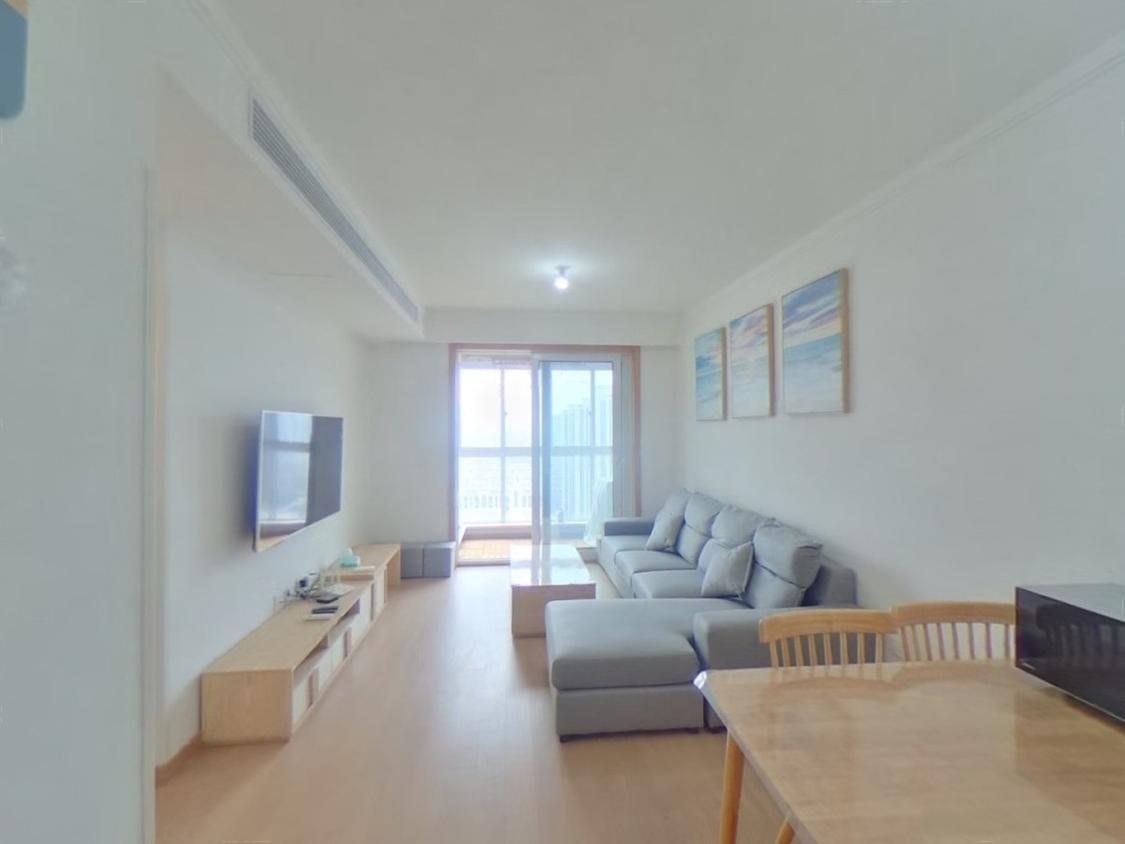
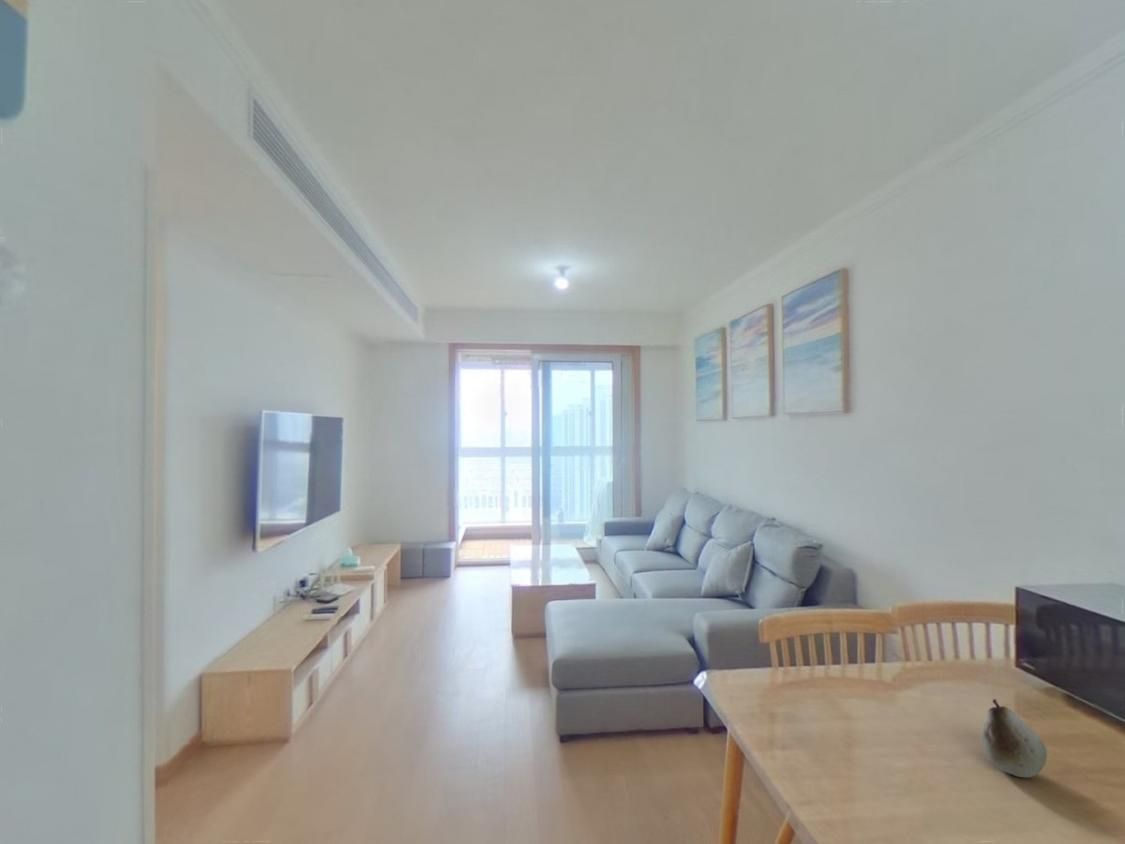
+ fruit (1013, 737)
